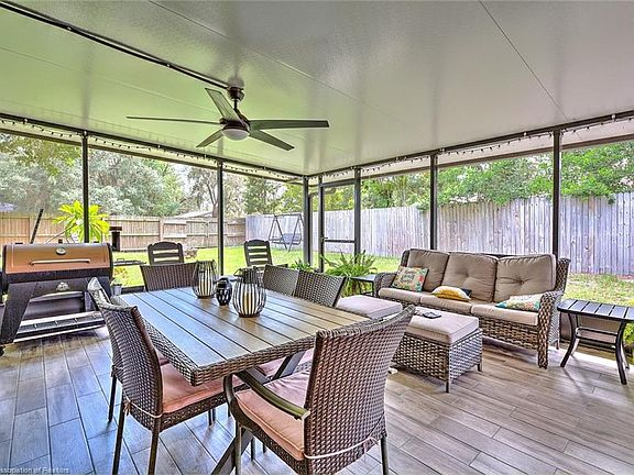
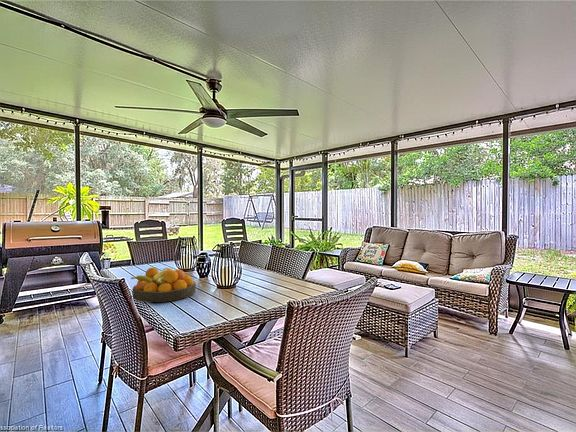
+ fruit bowl (165, 280)
